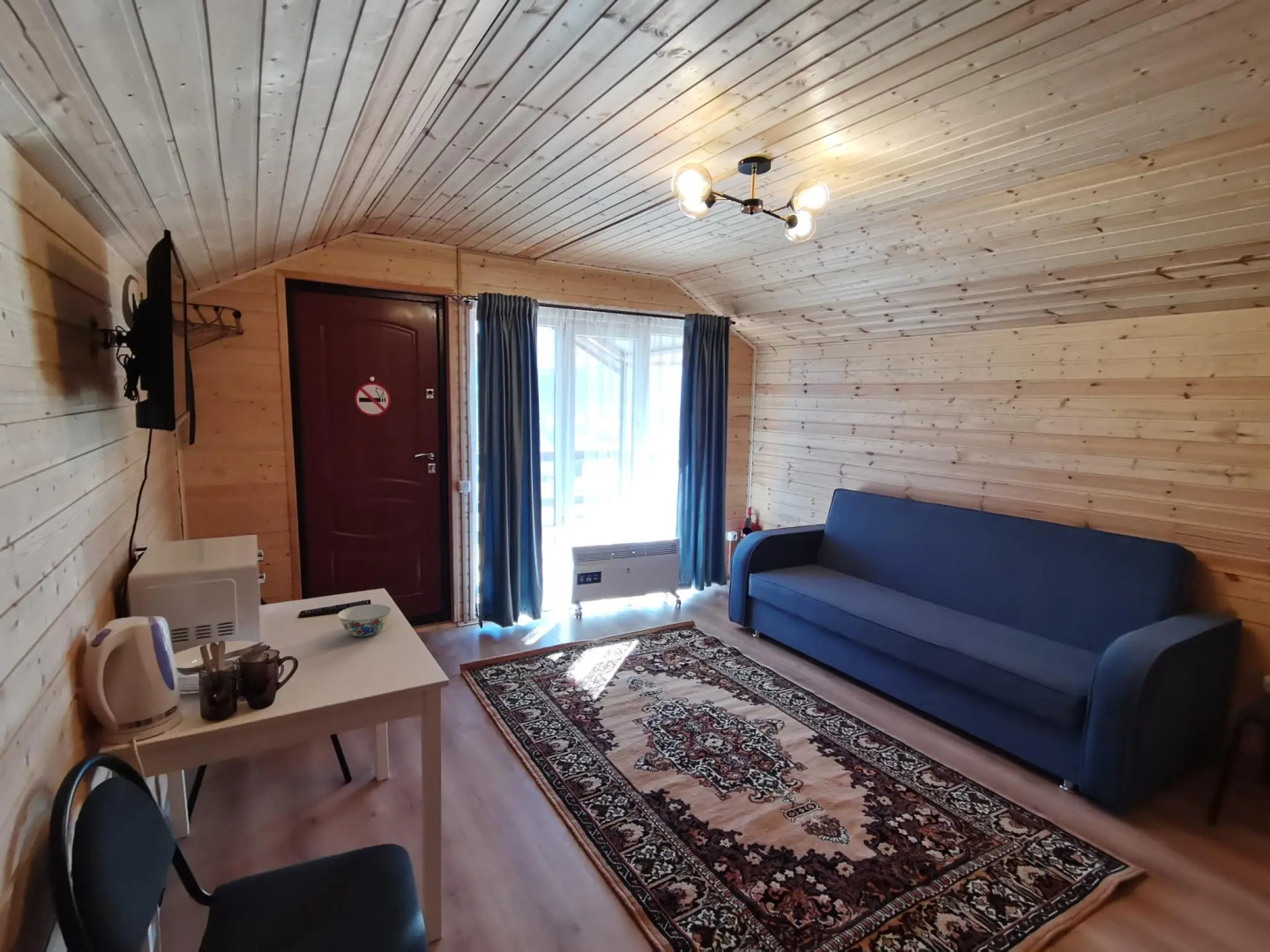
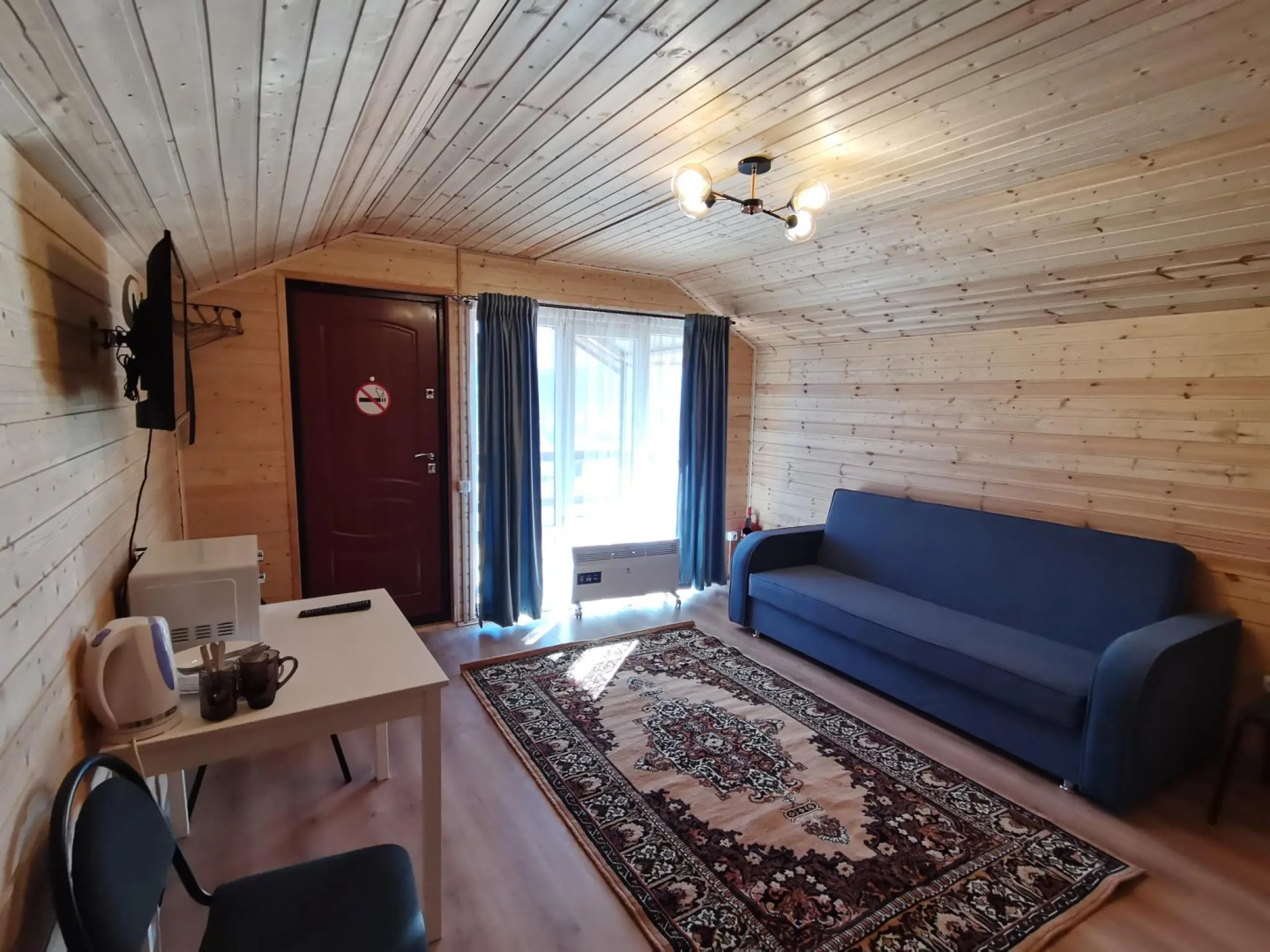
- chinaware (365, 621)
